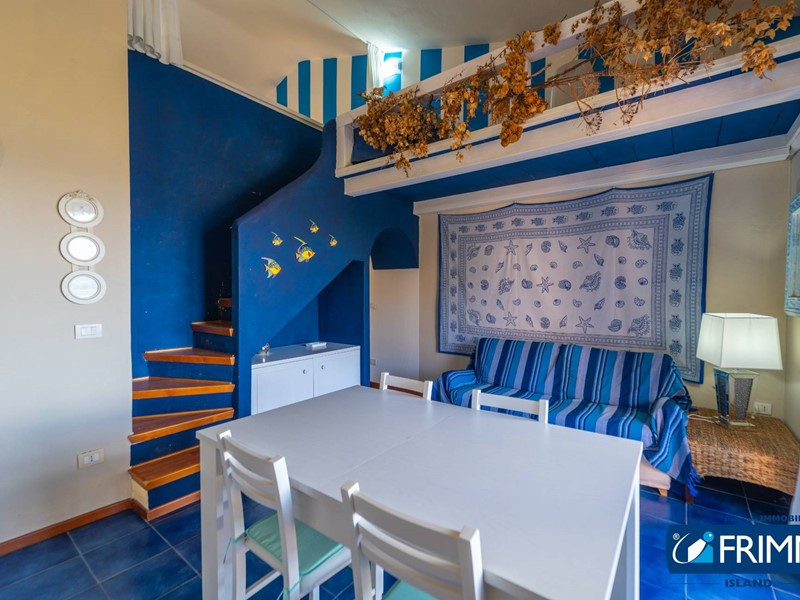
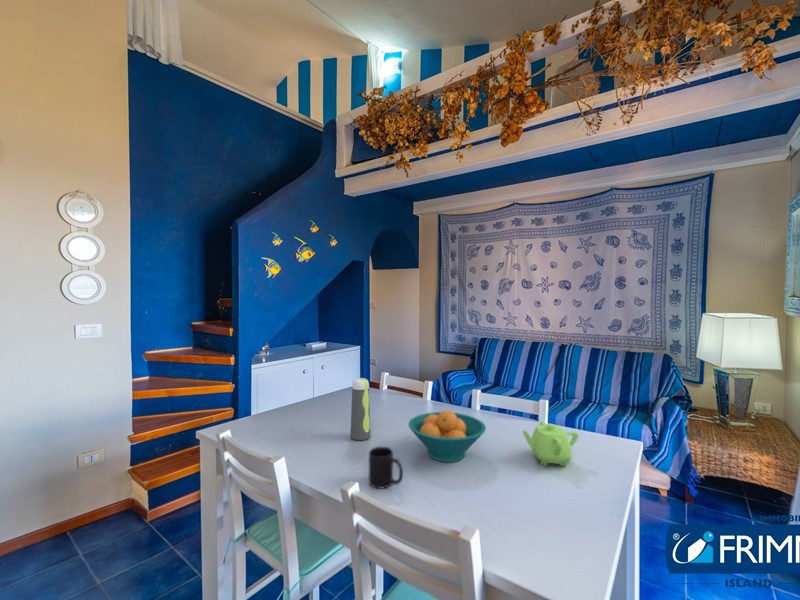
+ water bottle (360, 408)
+ teapot (549, 442)
+ fruit bowl (446, 432)
+ mug (386, 468)
